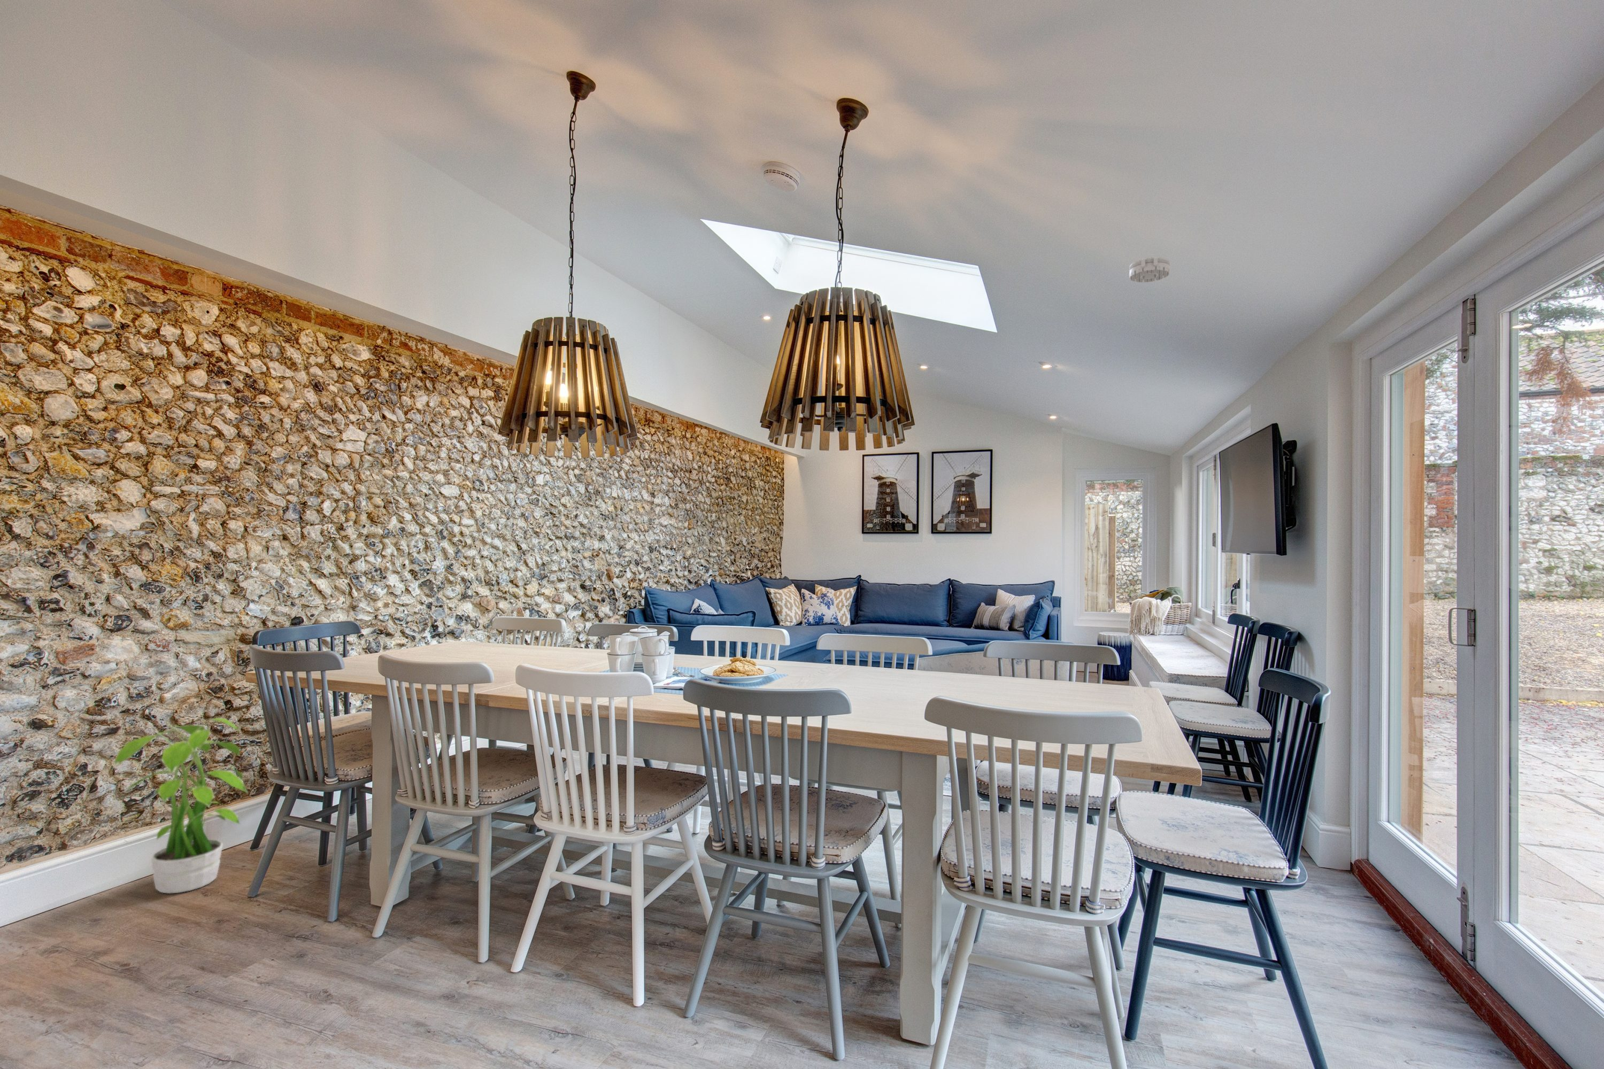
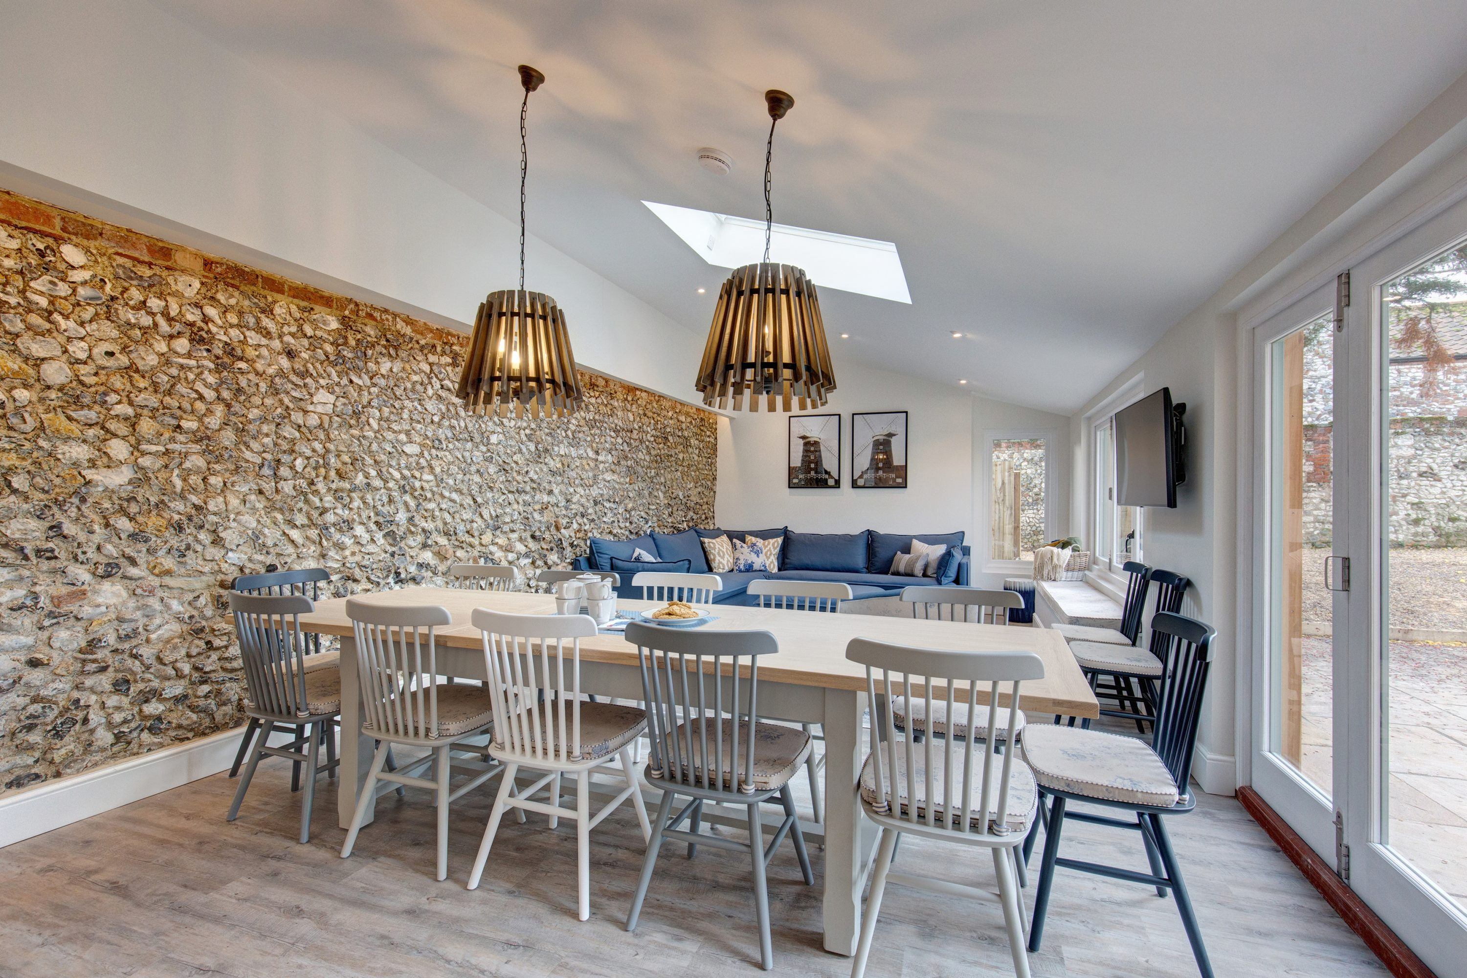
- smoke detector (1149, 268)
- potted plant (180, 805)
